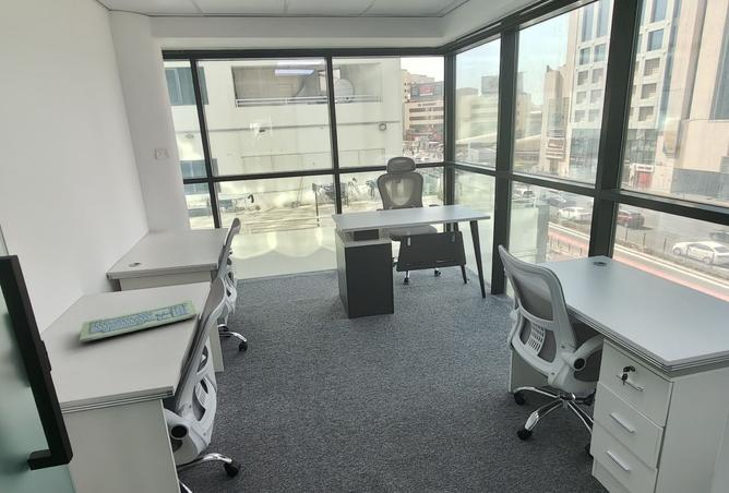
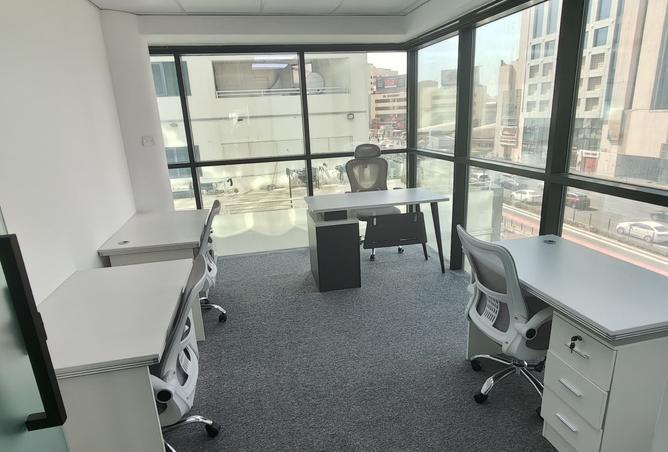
- keyboard (141, 320)
